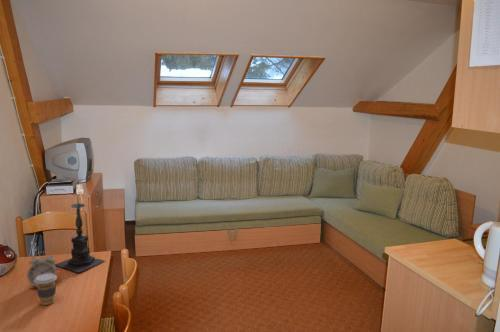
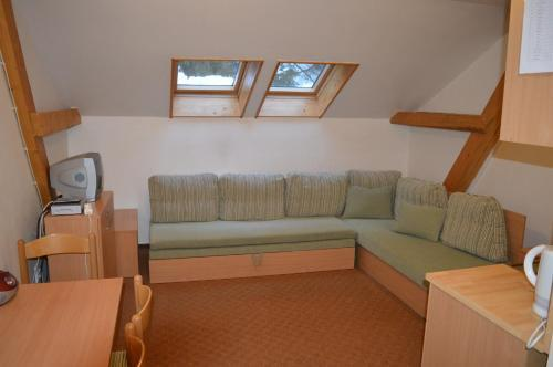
- candle holder (78, 229)
- coffee cup (46, 289)
- alarm clock (42, 269)
